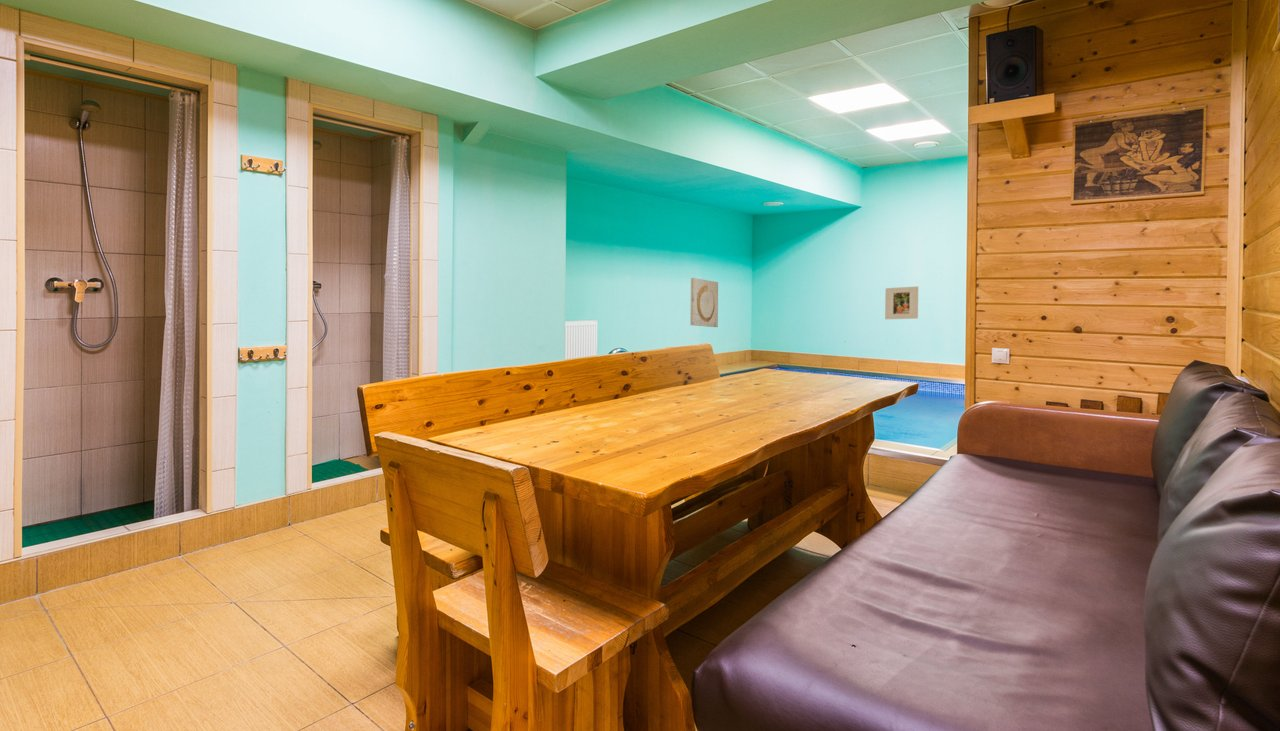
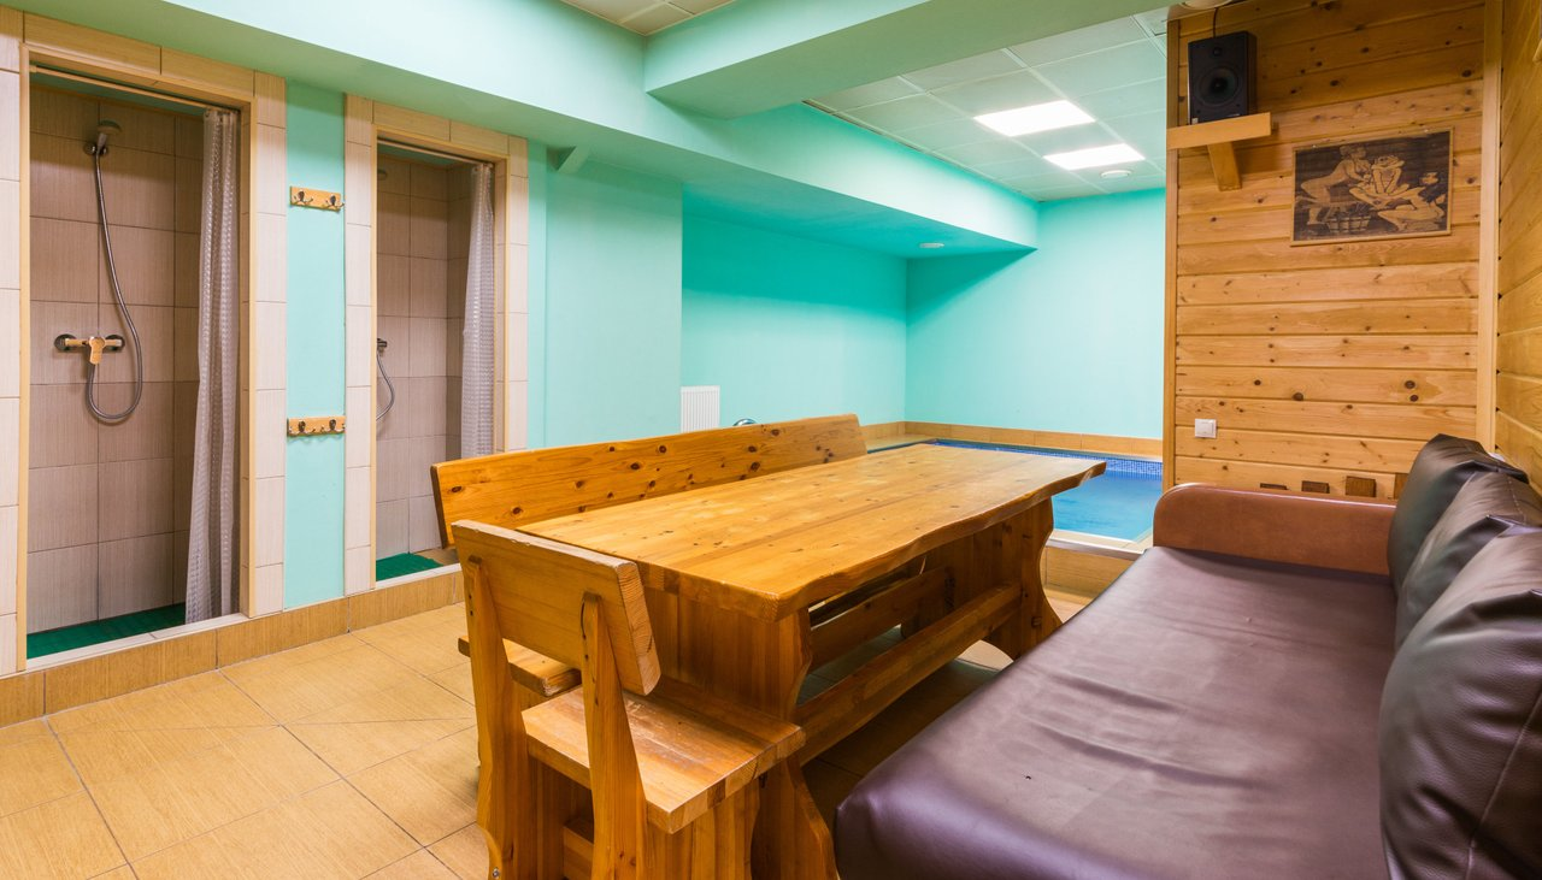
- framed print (901, 303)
- wall art (704, 303)
